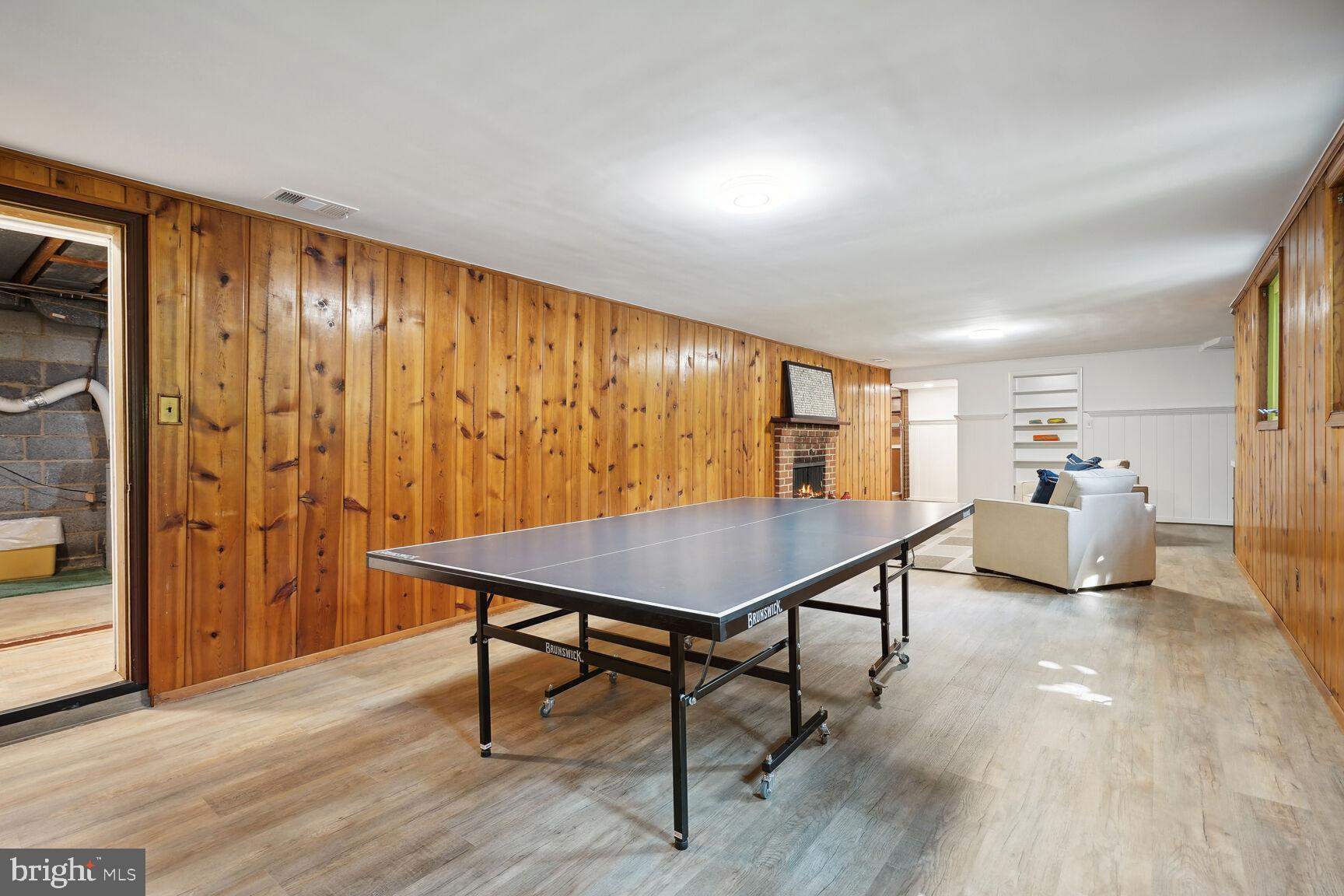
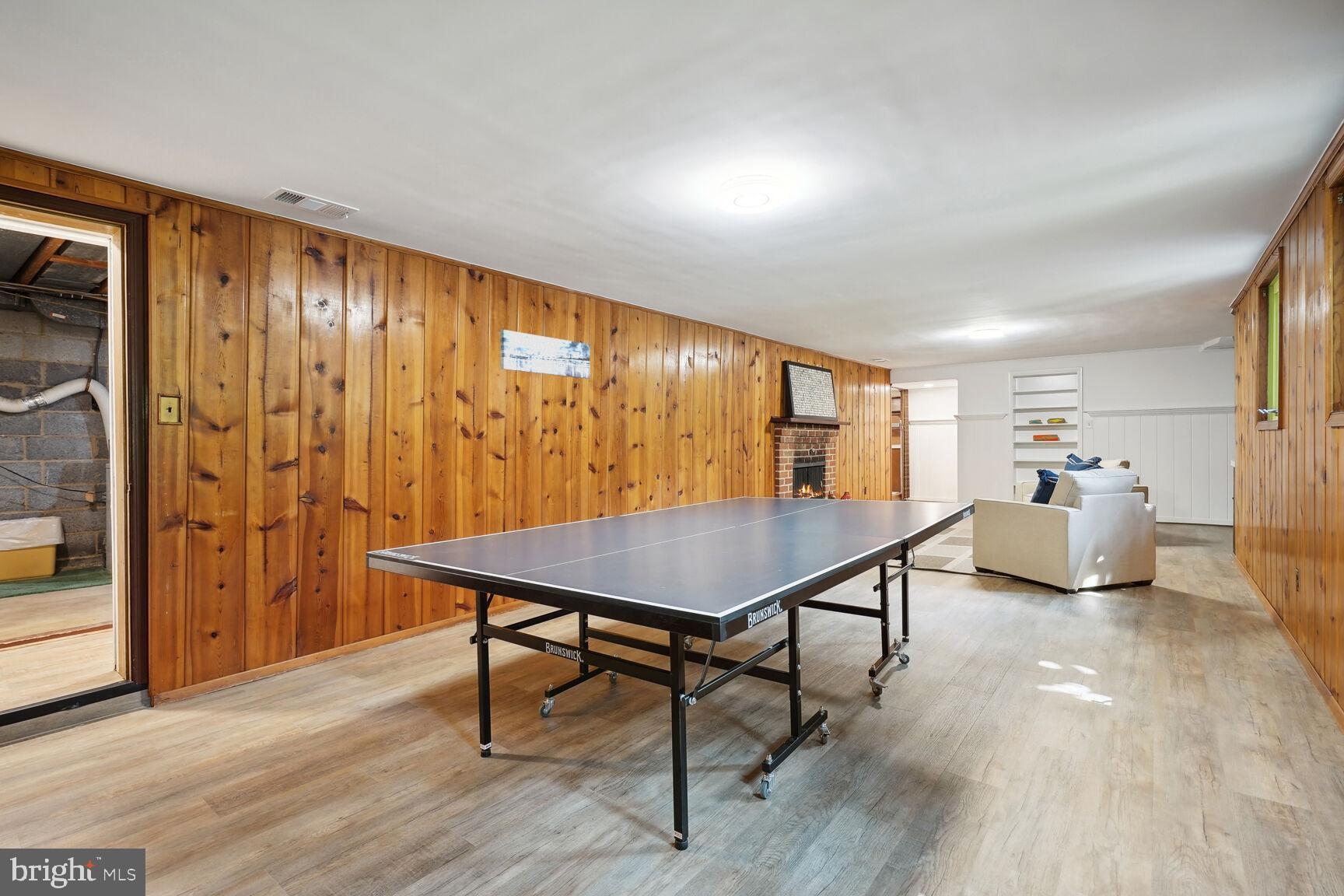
+ wall art (548, 355)
